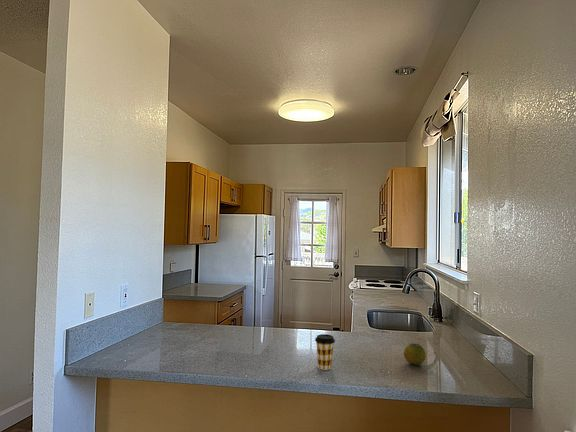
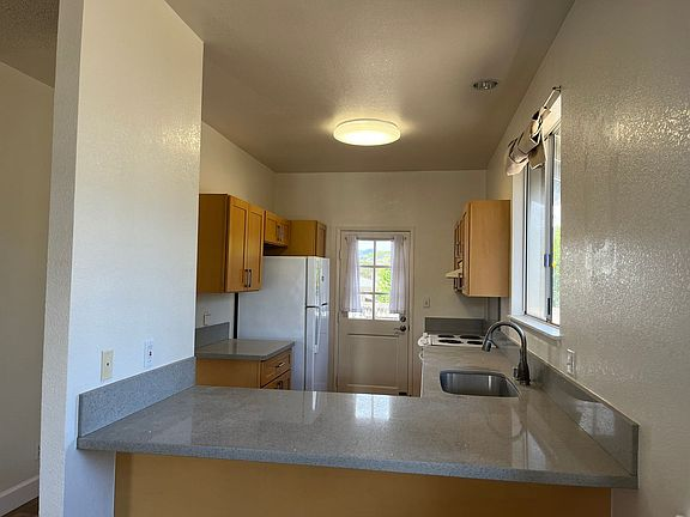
- fruit (414, 353)
- coffee cup (324, 351)
